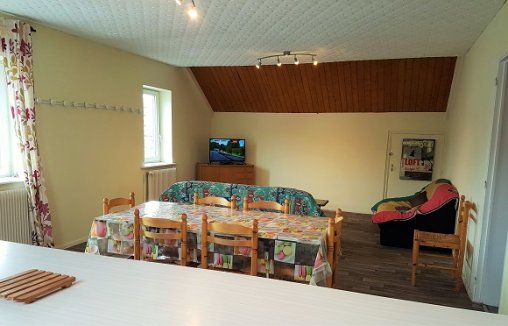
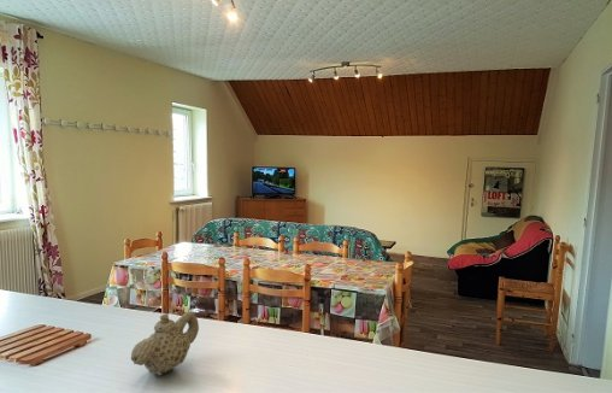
+ teapot (166, 340)
